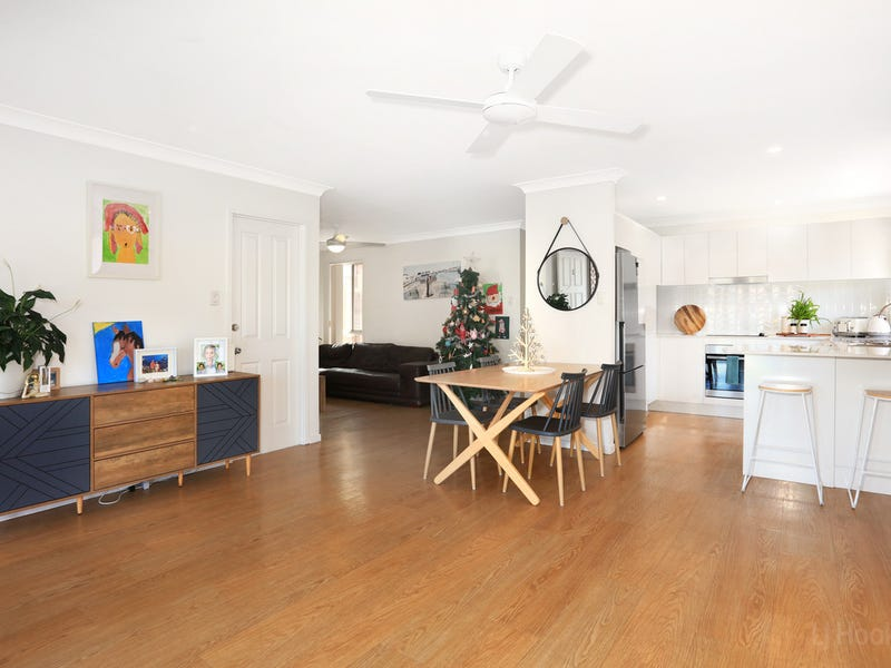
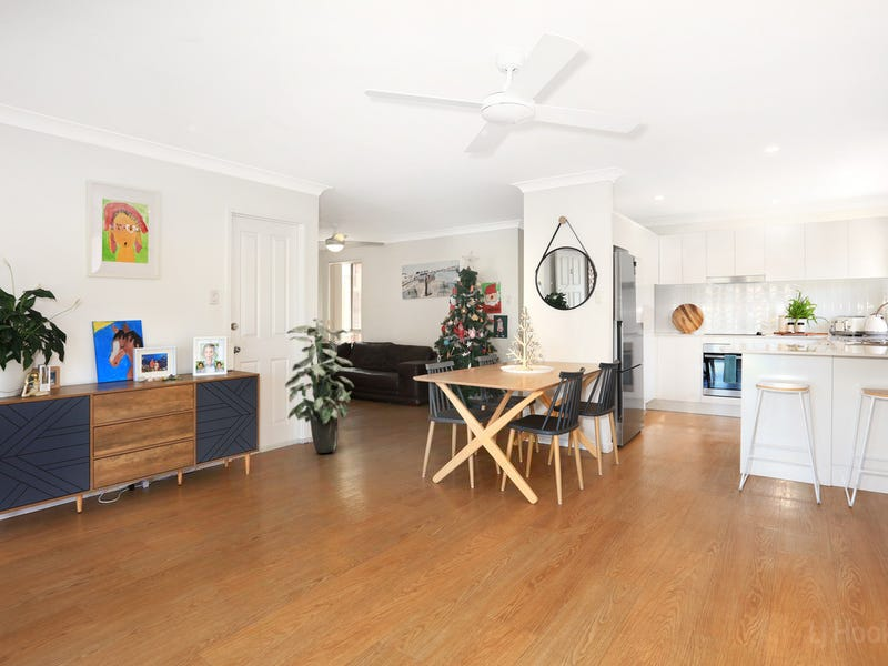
+ indoor plant (319, 385)
